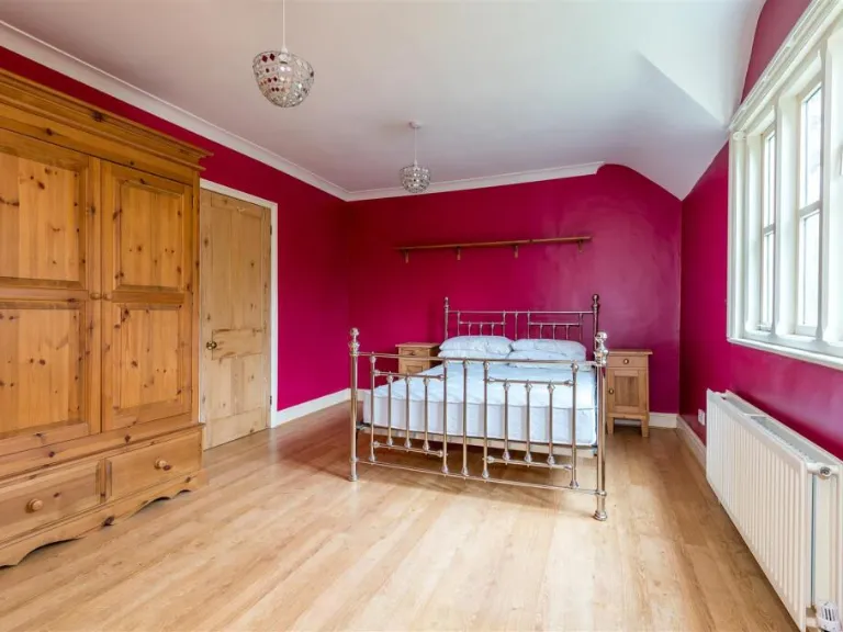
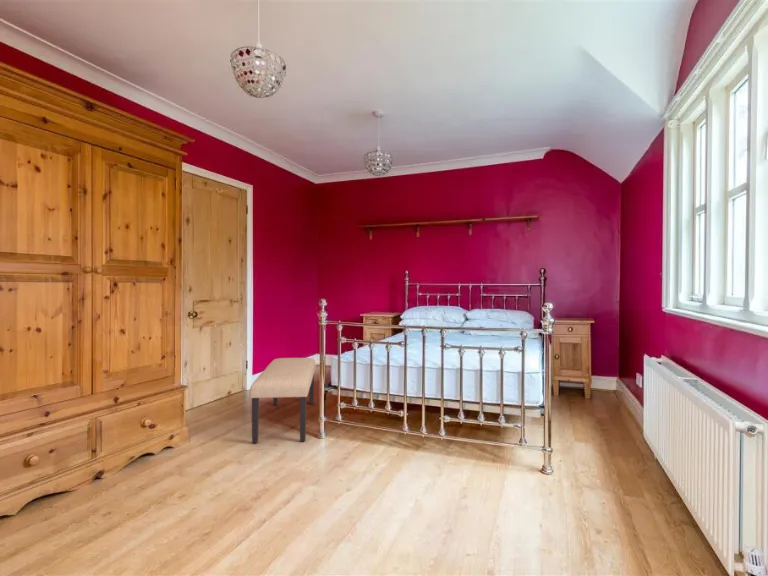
+ bench (287, 393)
